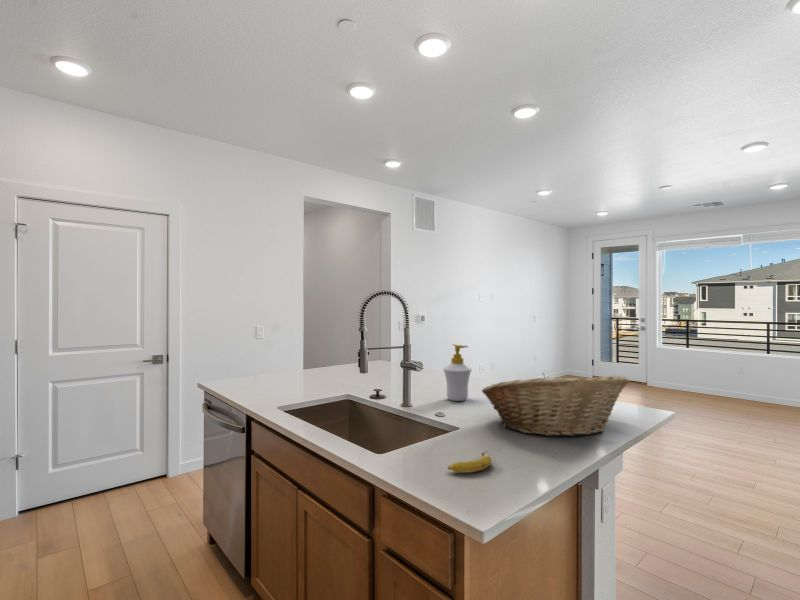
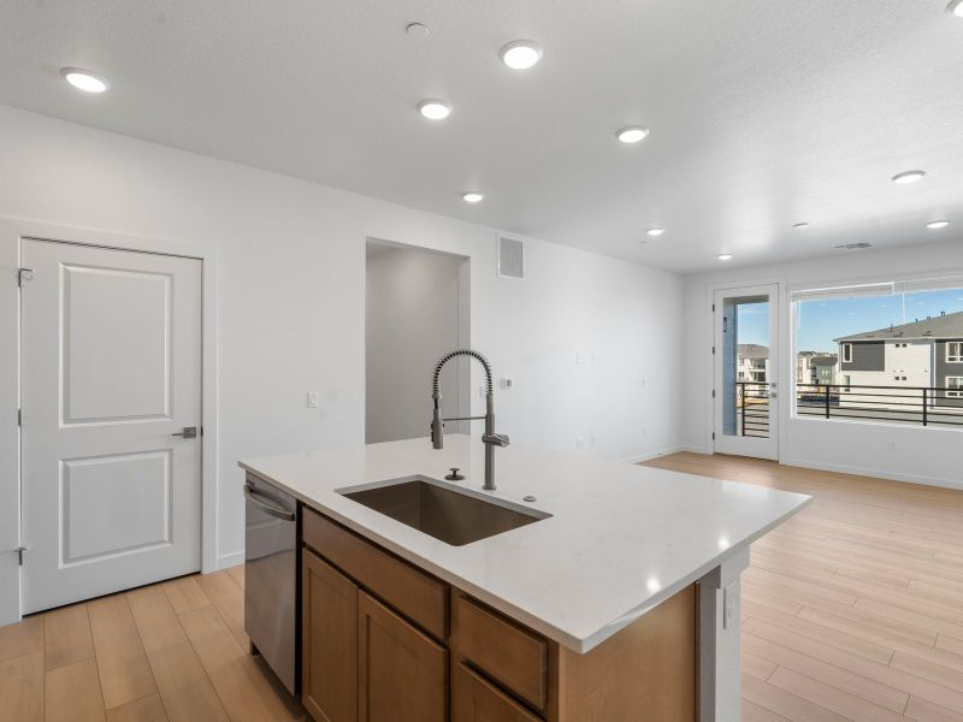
- soap bottle (457, 372)
- banana (471, 461)
- fruit basket (553, 397)
